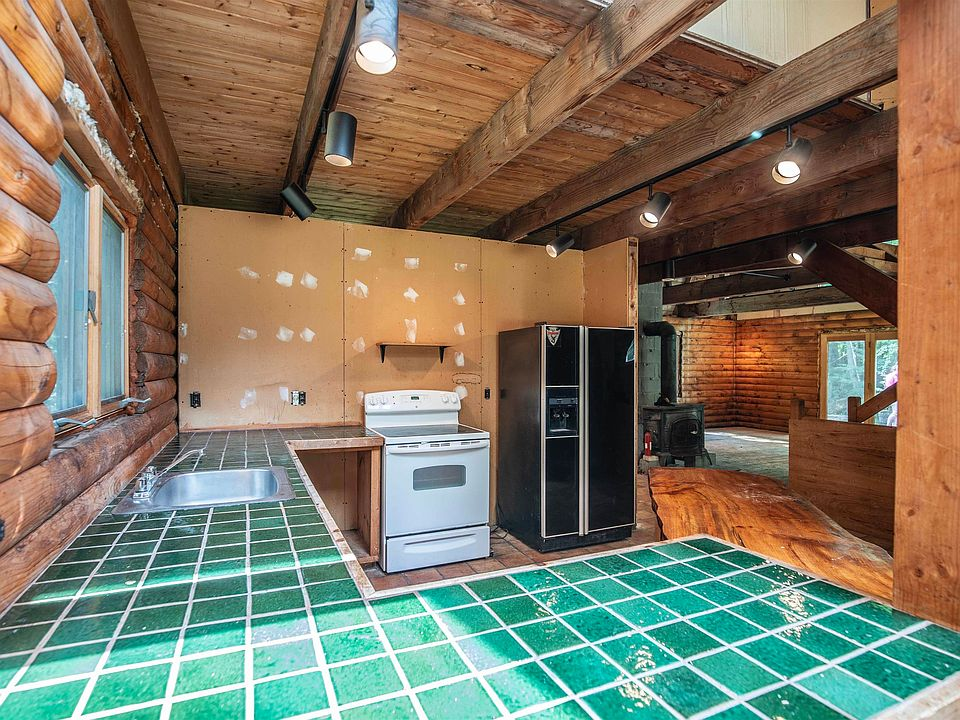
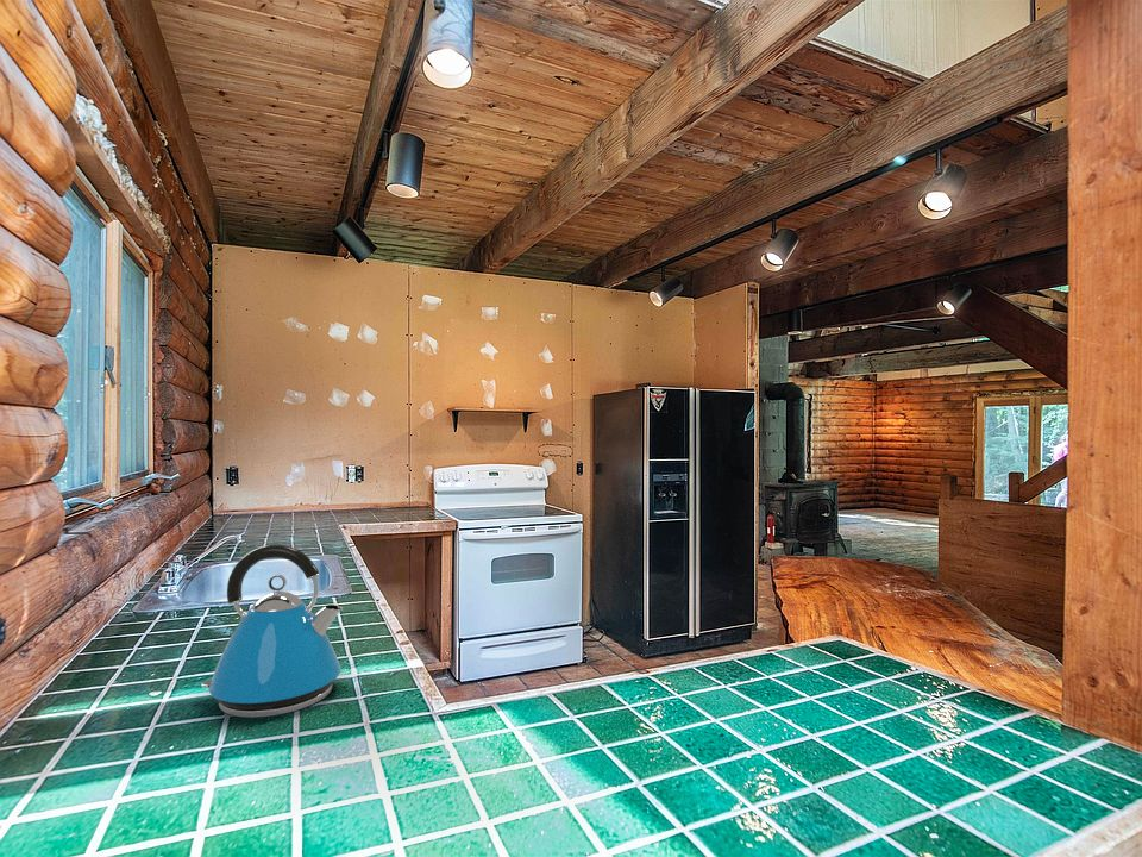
+ kettle (272, 619)
